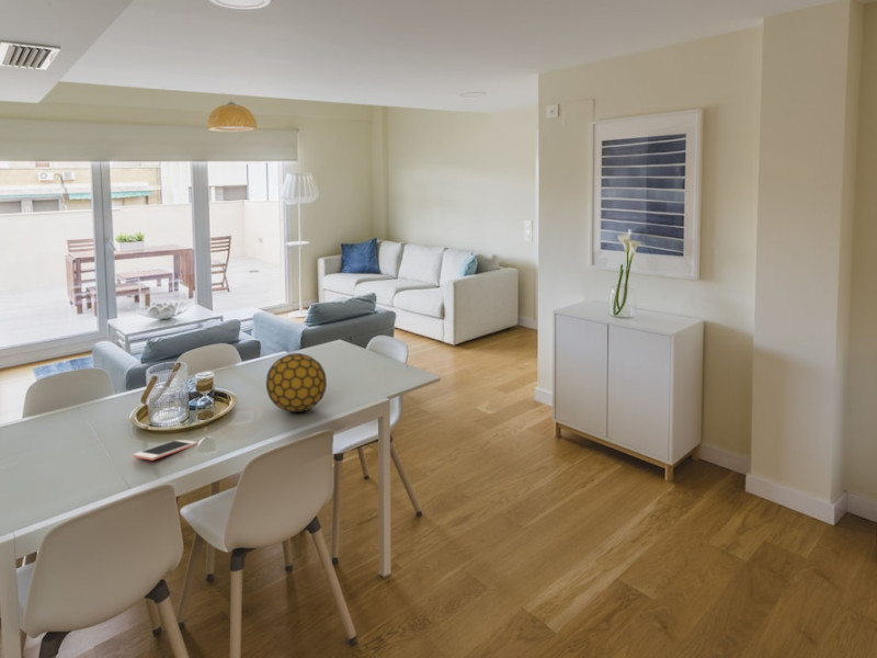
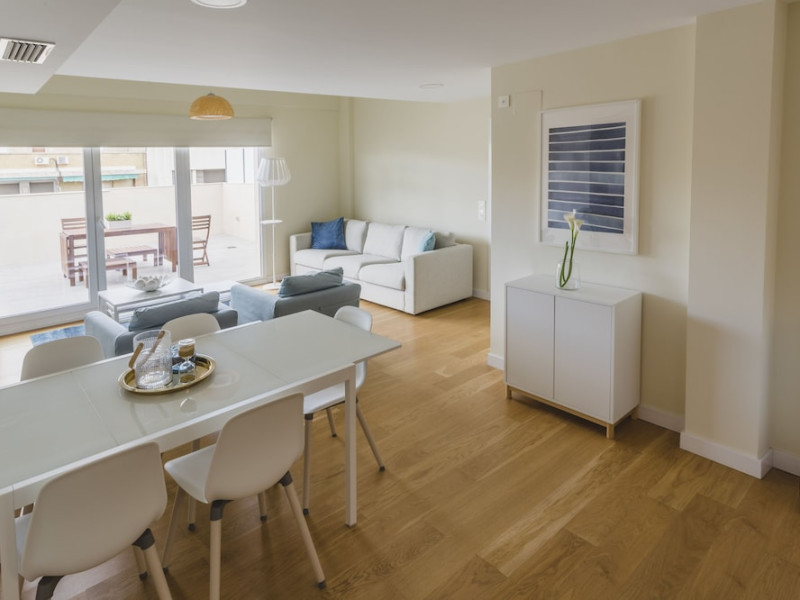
- decorative ball (296, 383)
- cell phone (166, 449)
